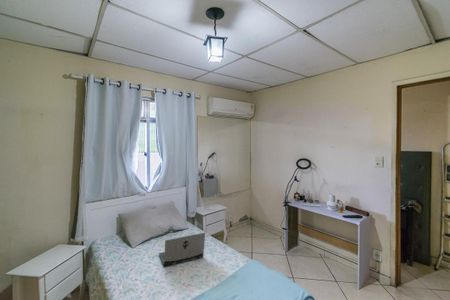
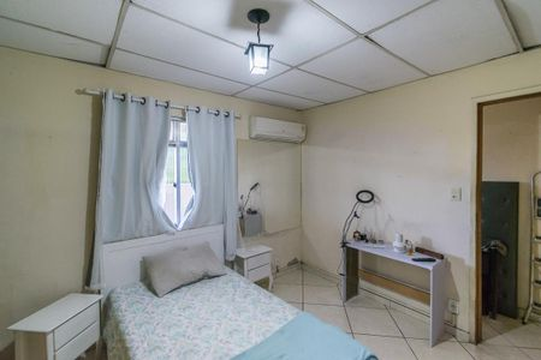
- laptop computer (181, 244)
